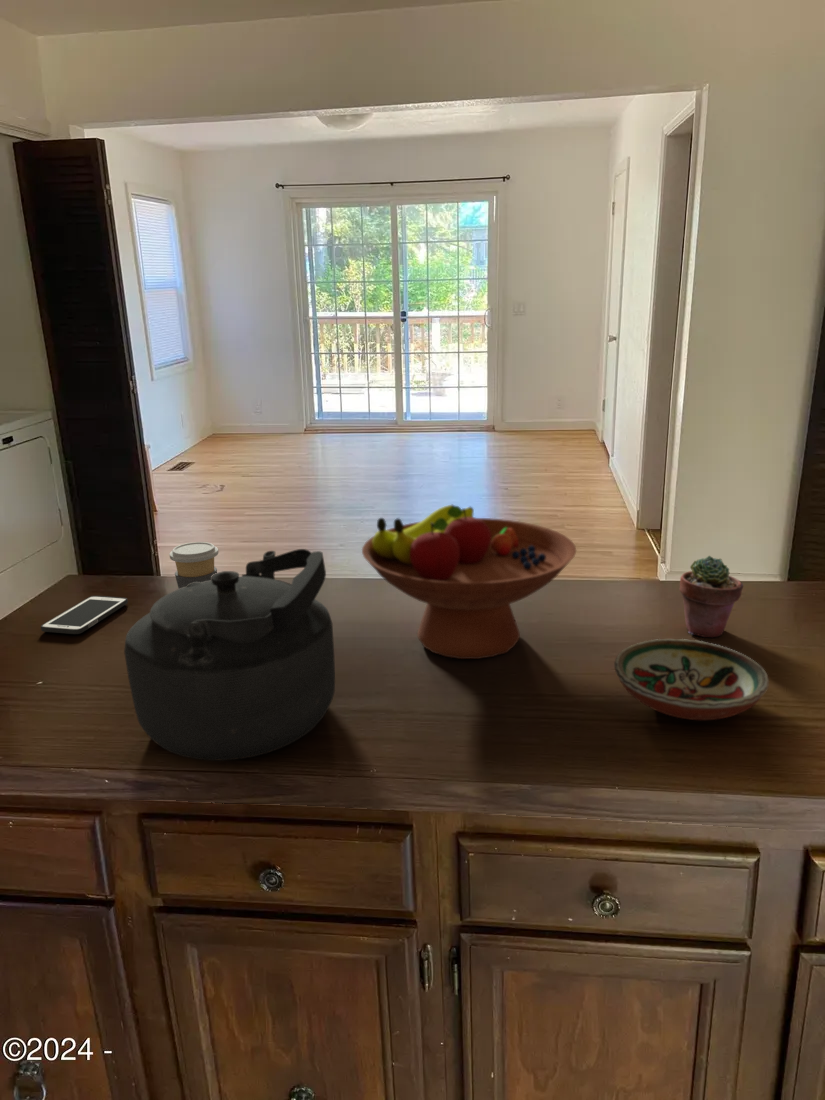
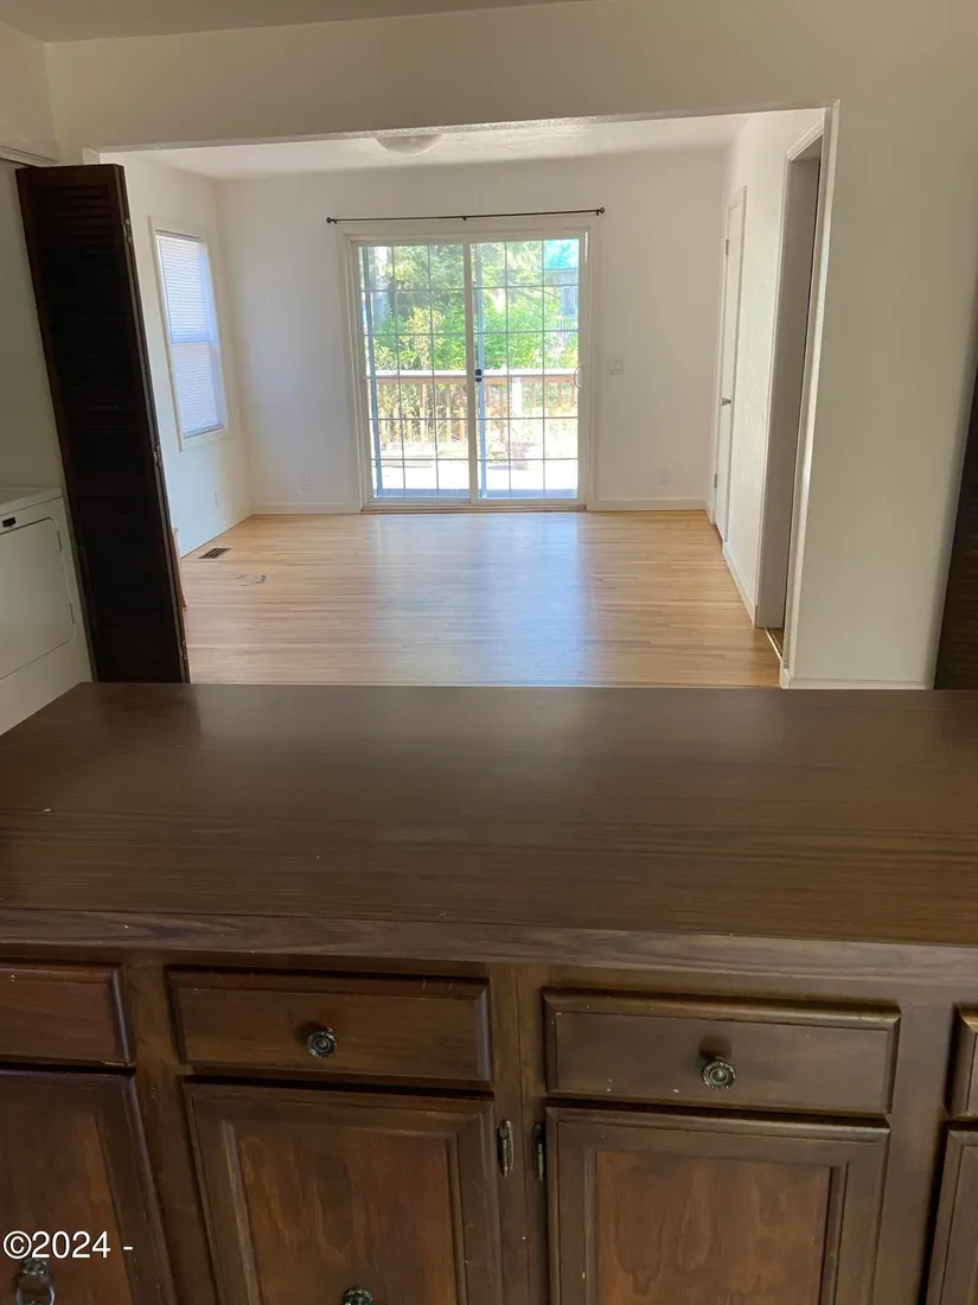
- potted succulent (709, 594)
- kettle (238, 643)
- coffee cup (197, 577)
- fruit bowl (468, 575)
- cell phone (86, 614)
- decorative bowl (688, 685)
